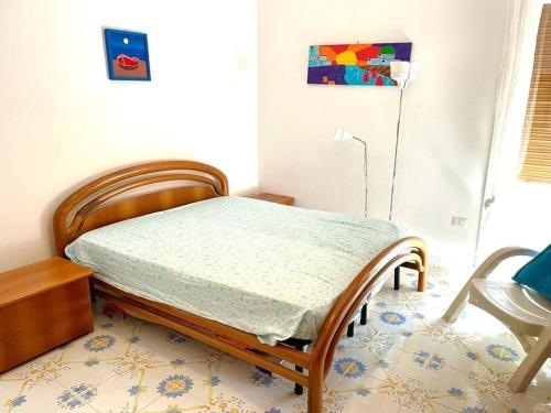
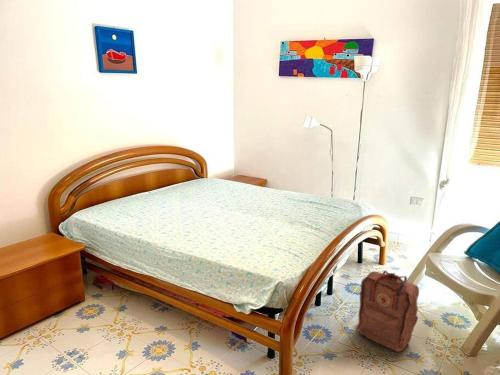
+ backpack (386, 304)
